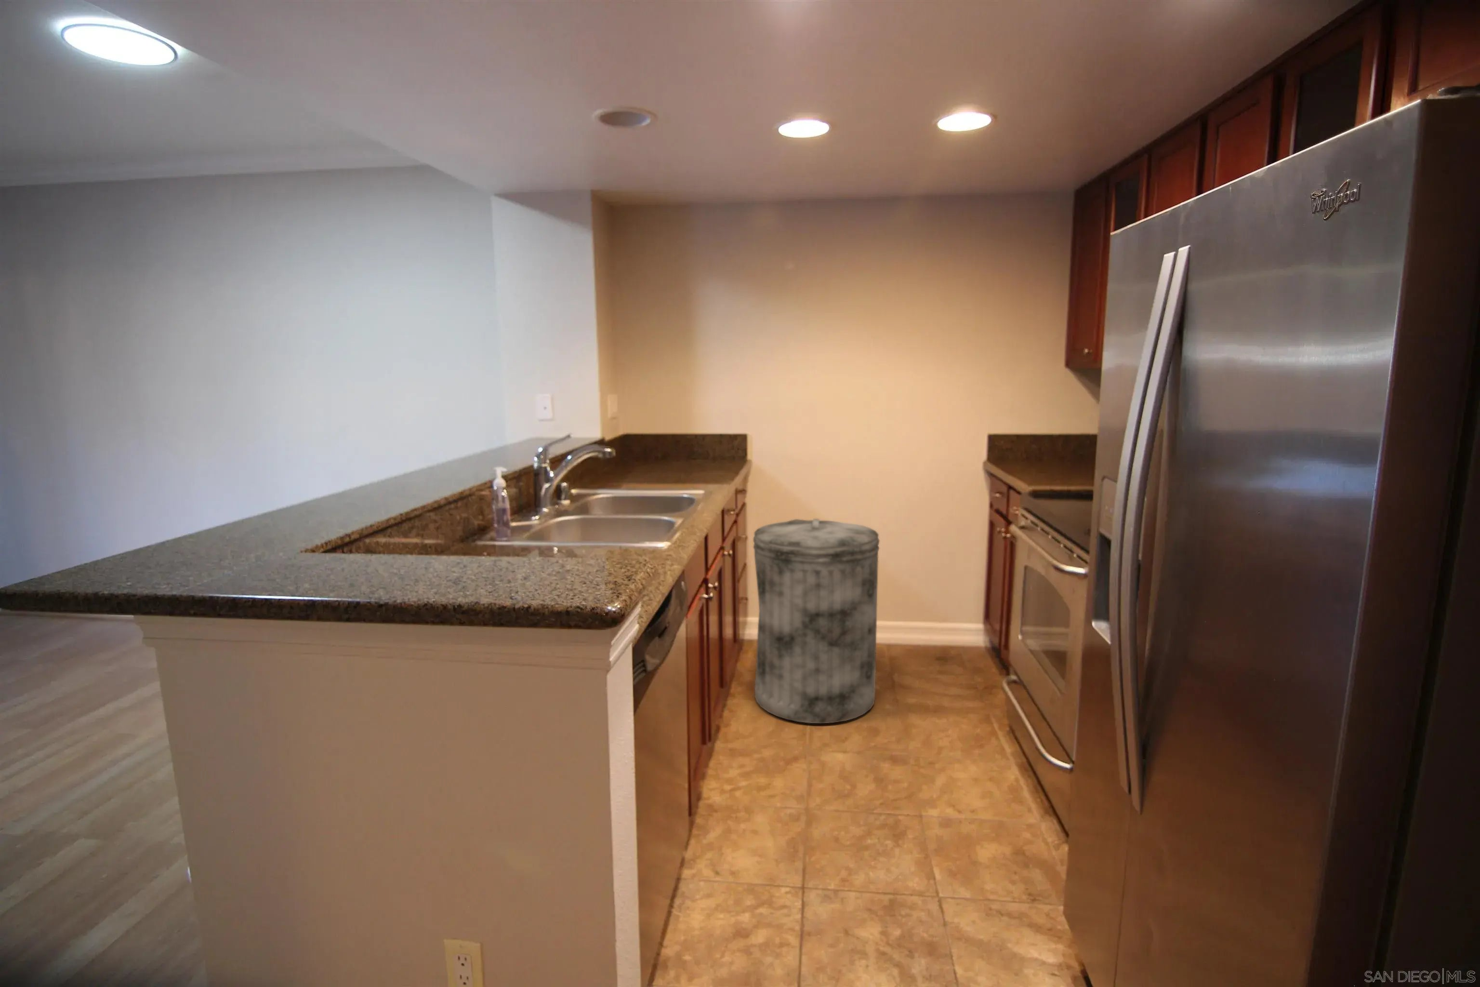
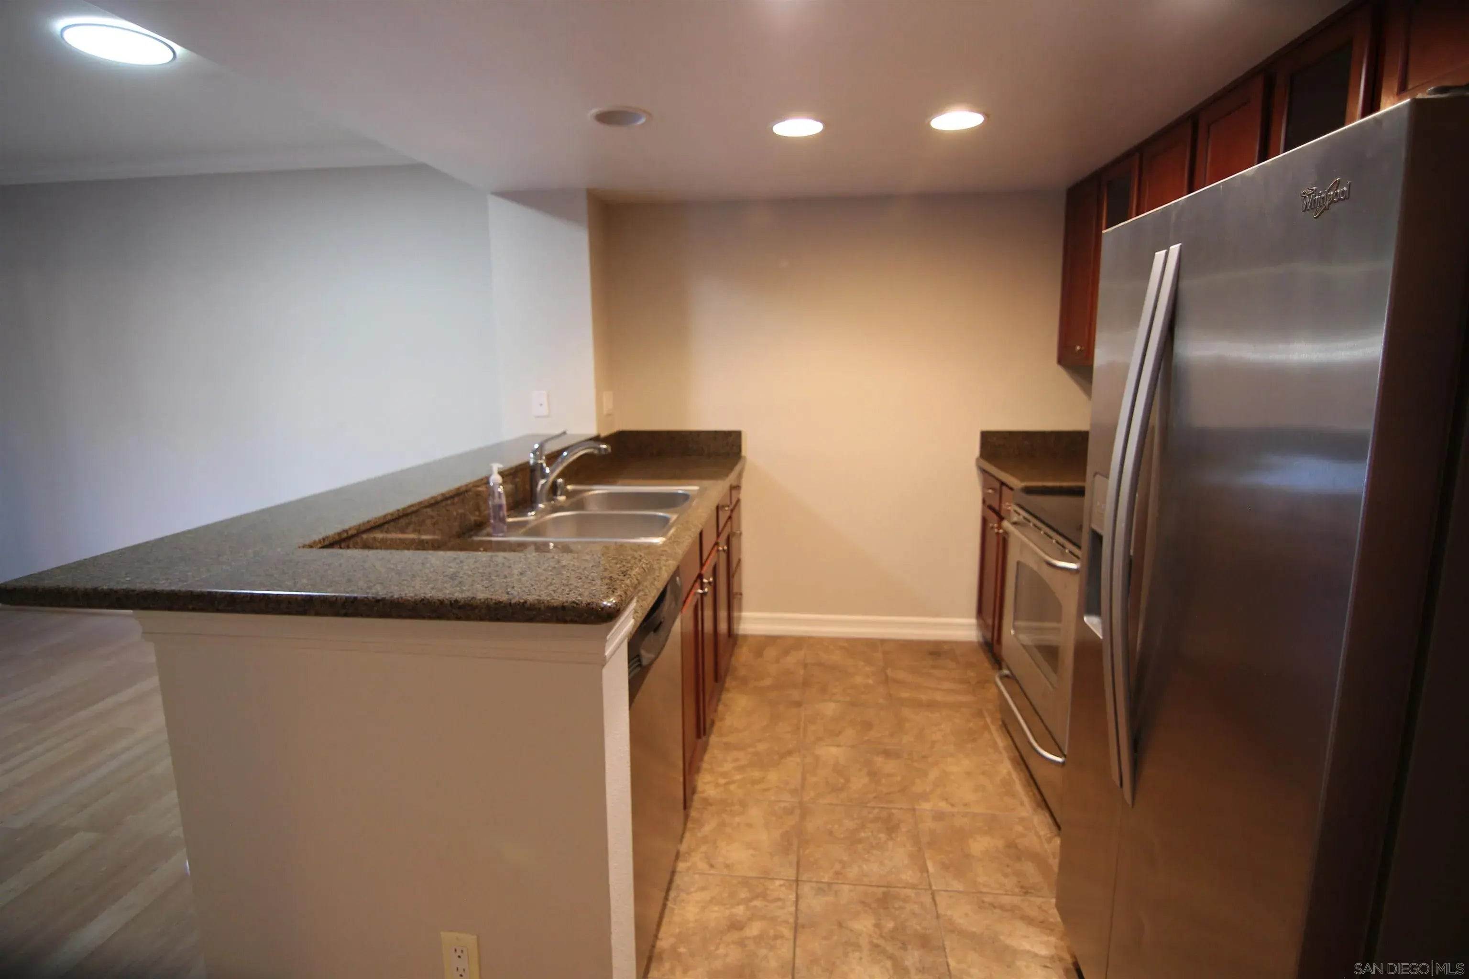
- trash can (815, 609)
